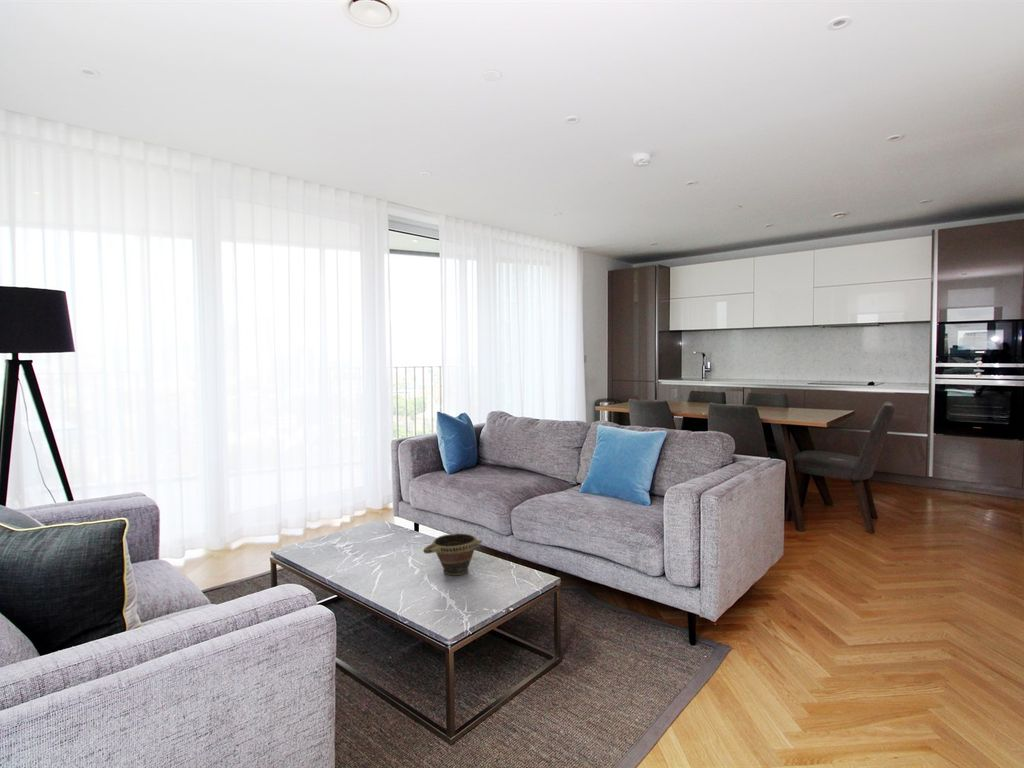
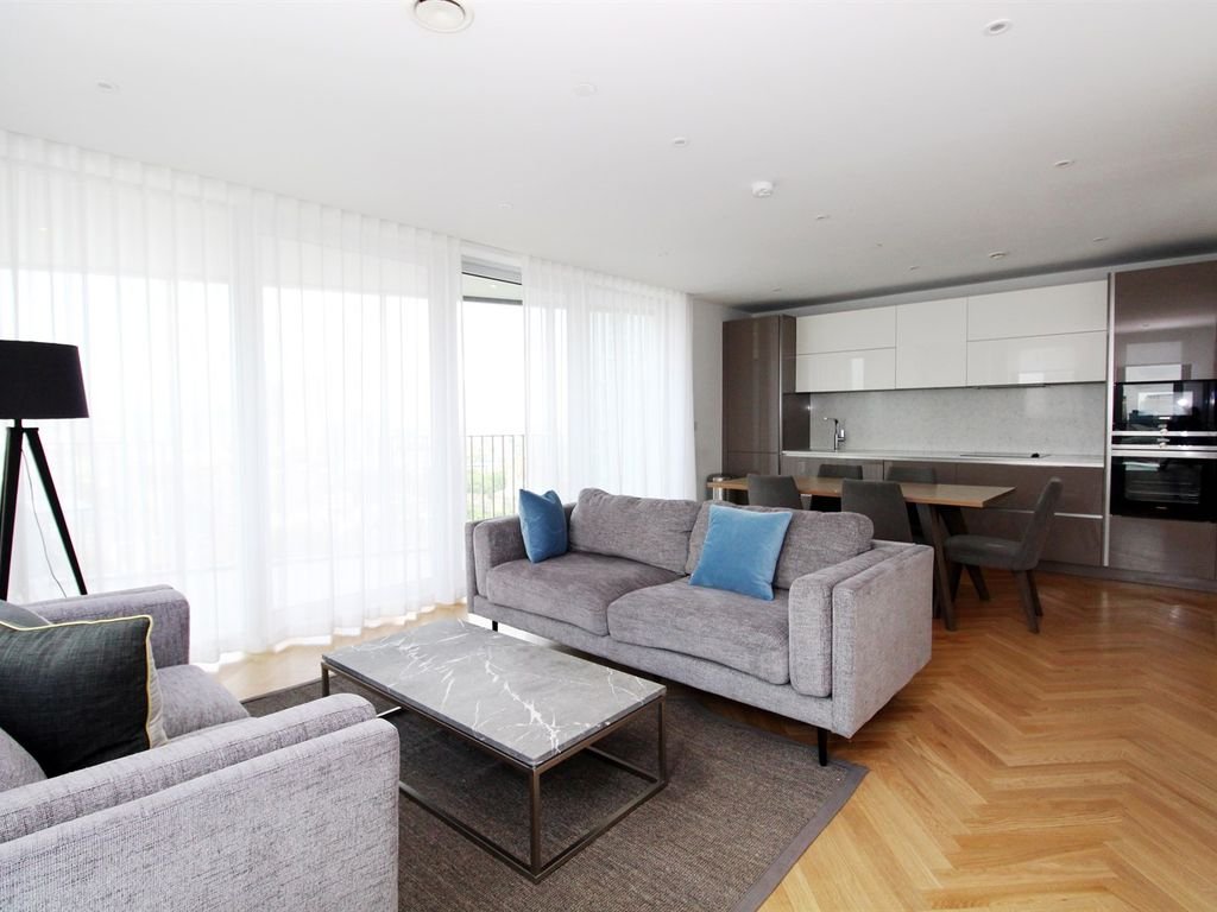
- bowl (454, 555)
